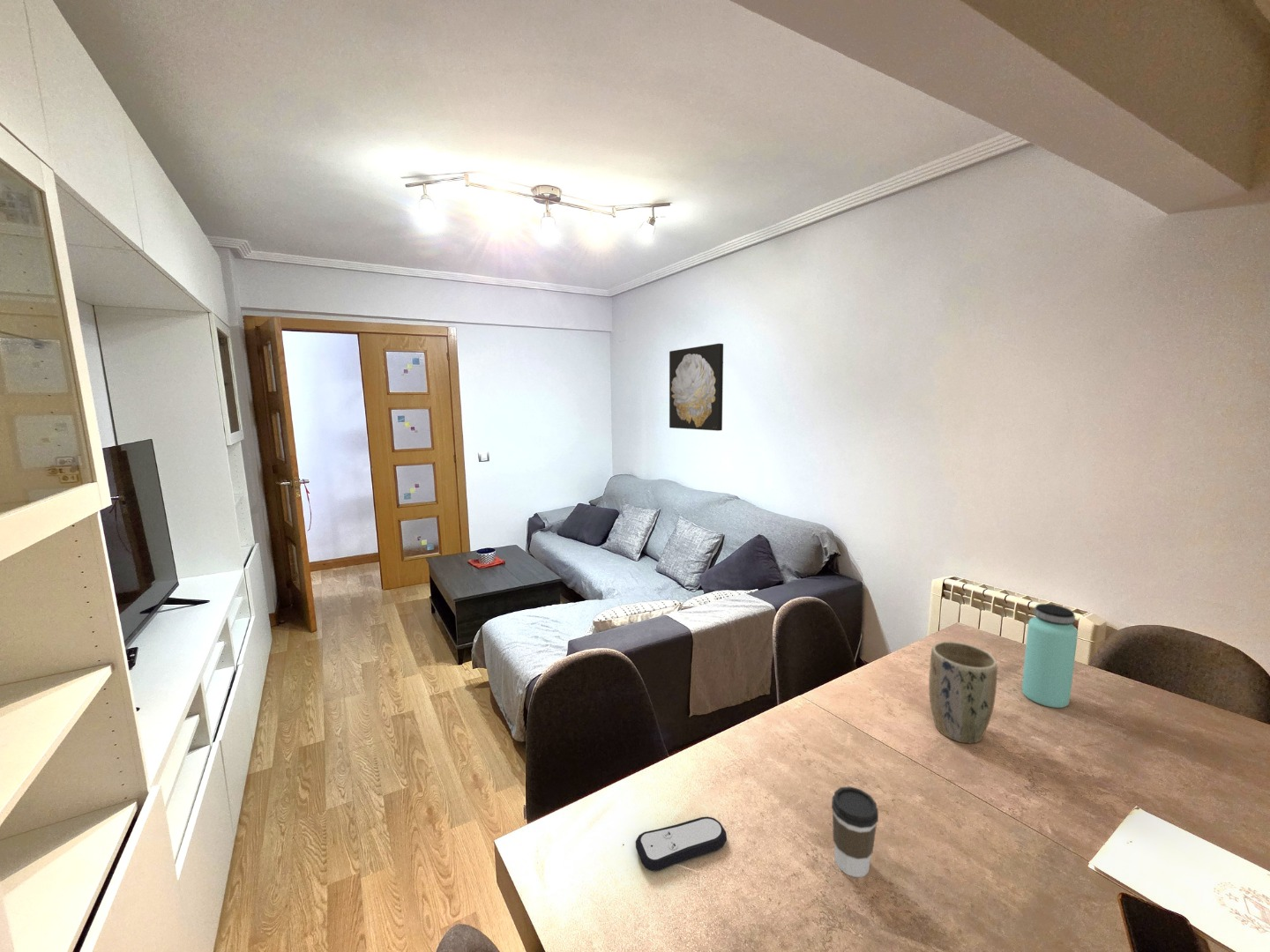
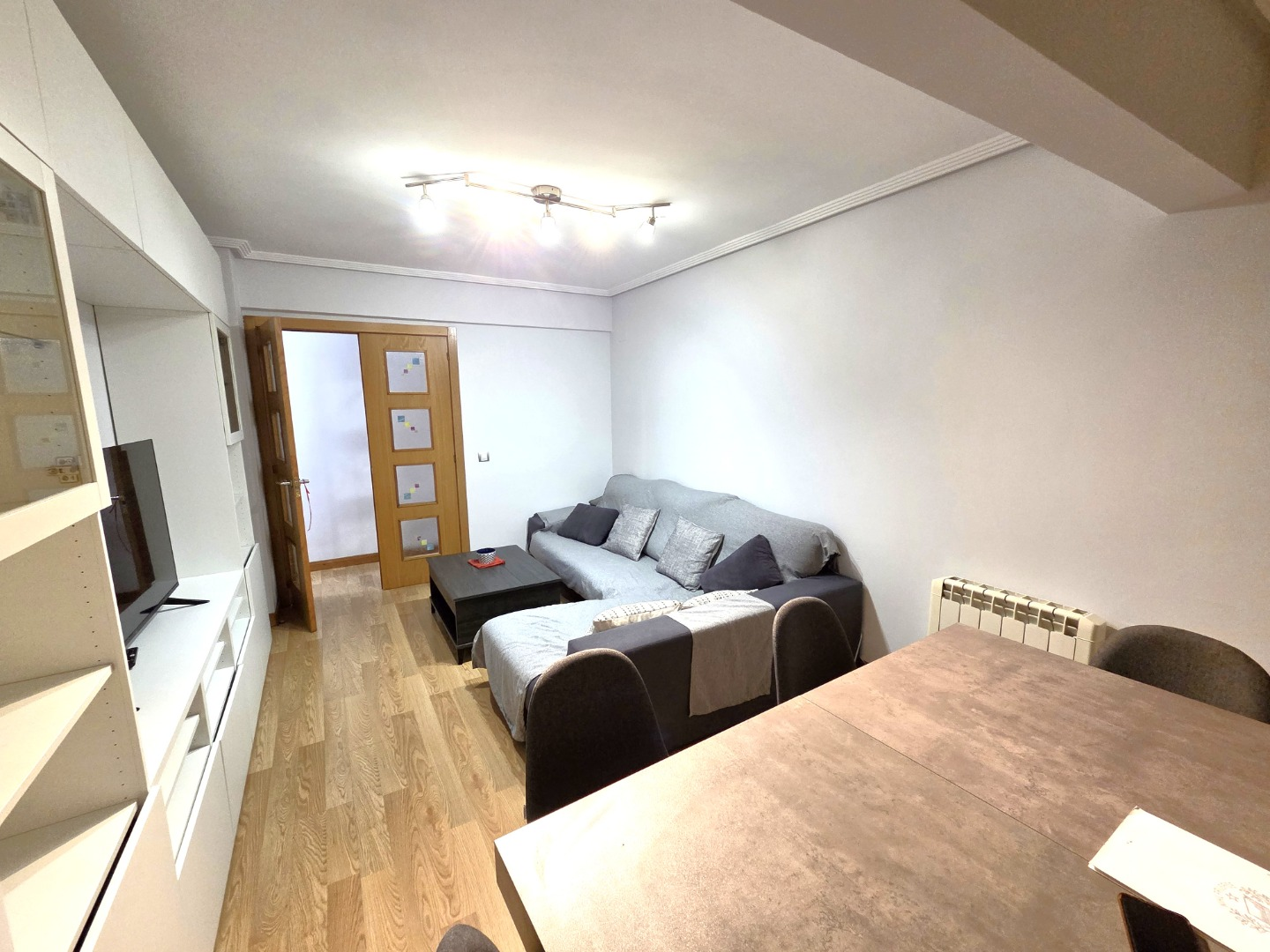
- plant pot (960, 693)
- bottle (1050, 653)
- coffee cup (853, 832)
- wall art (694, 389)
- remote control (682, 840)
